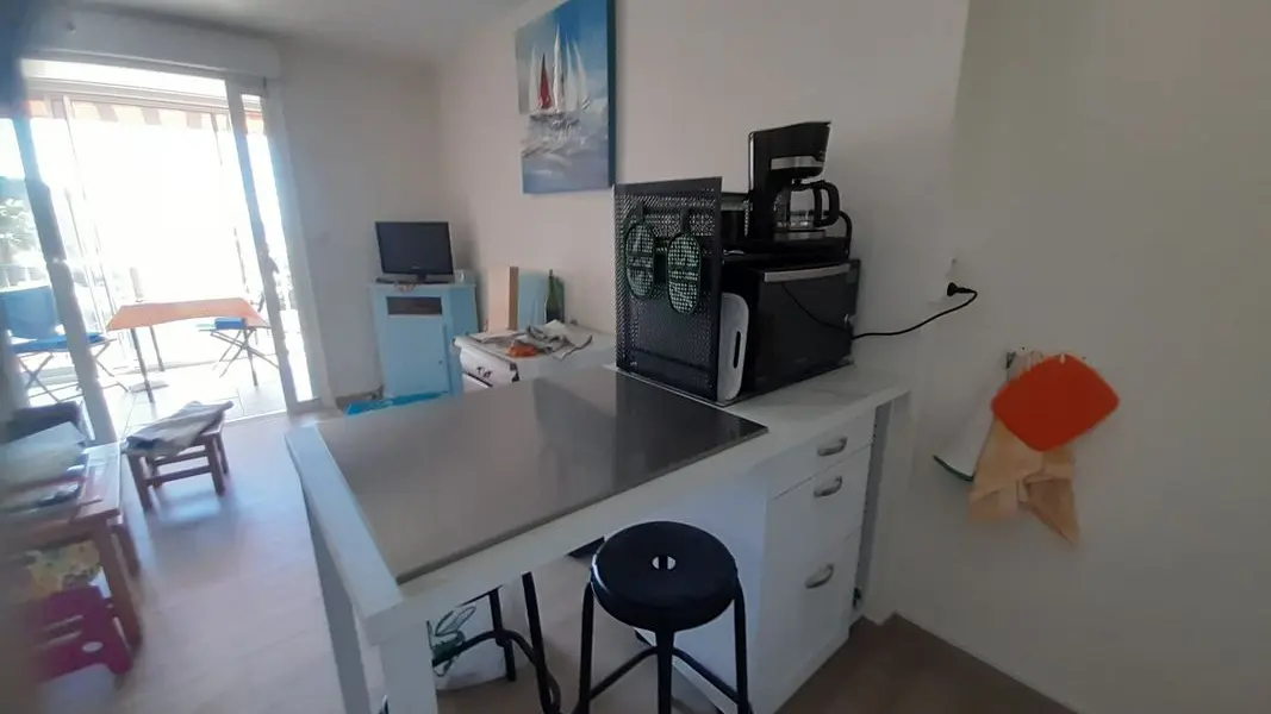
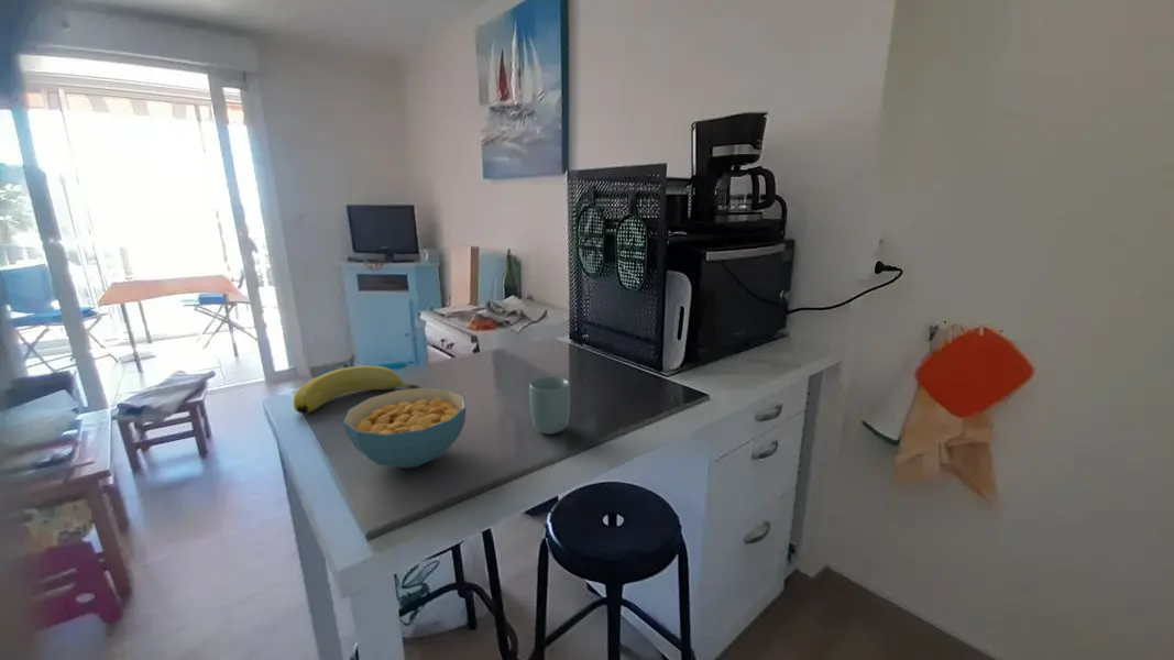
+ cereal bowl (409, 433)
+ cup (549, 406)
+ banana (355, 388)
